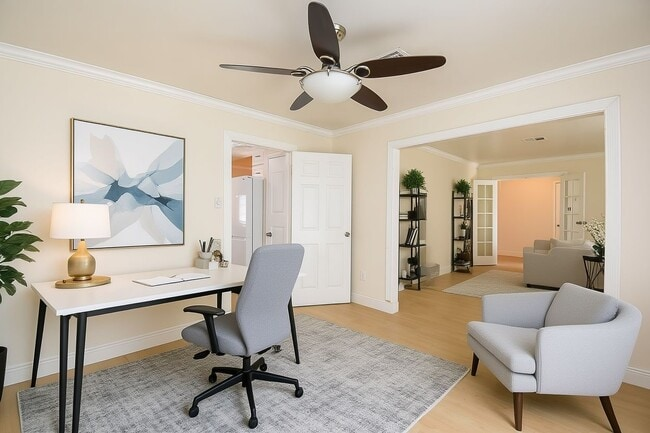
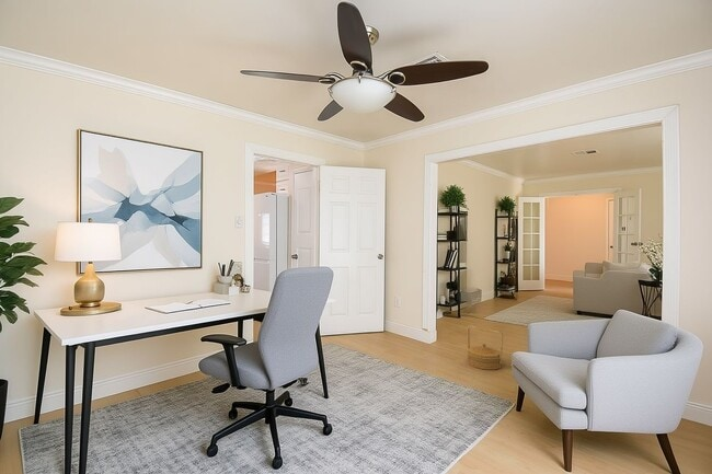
+ basket (484, 346)
